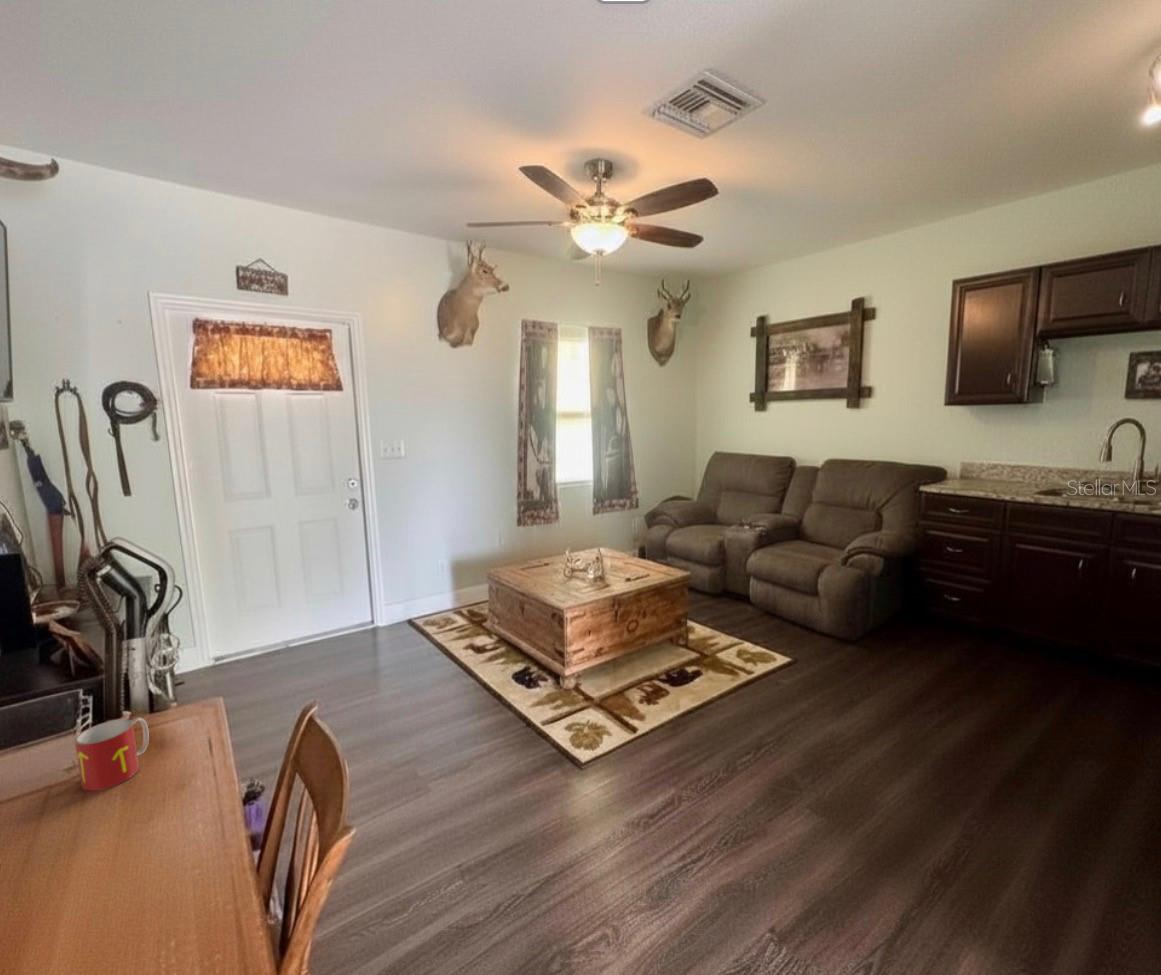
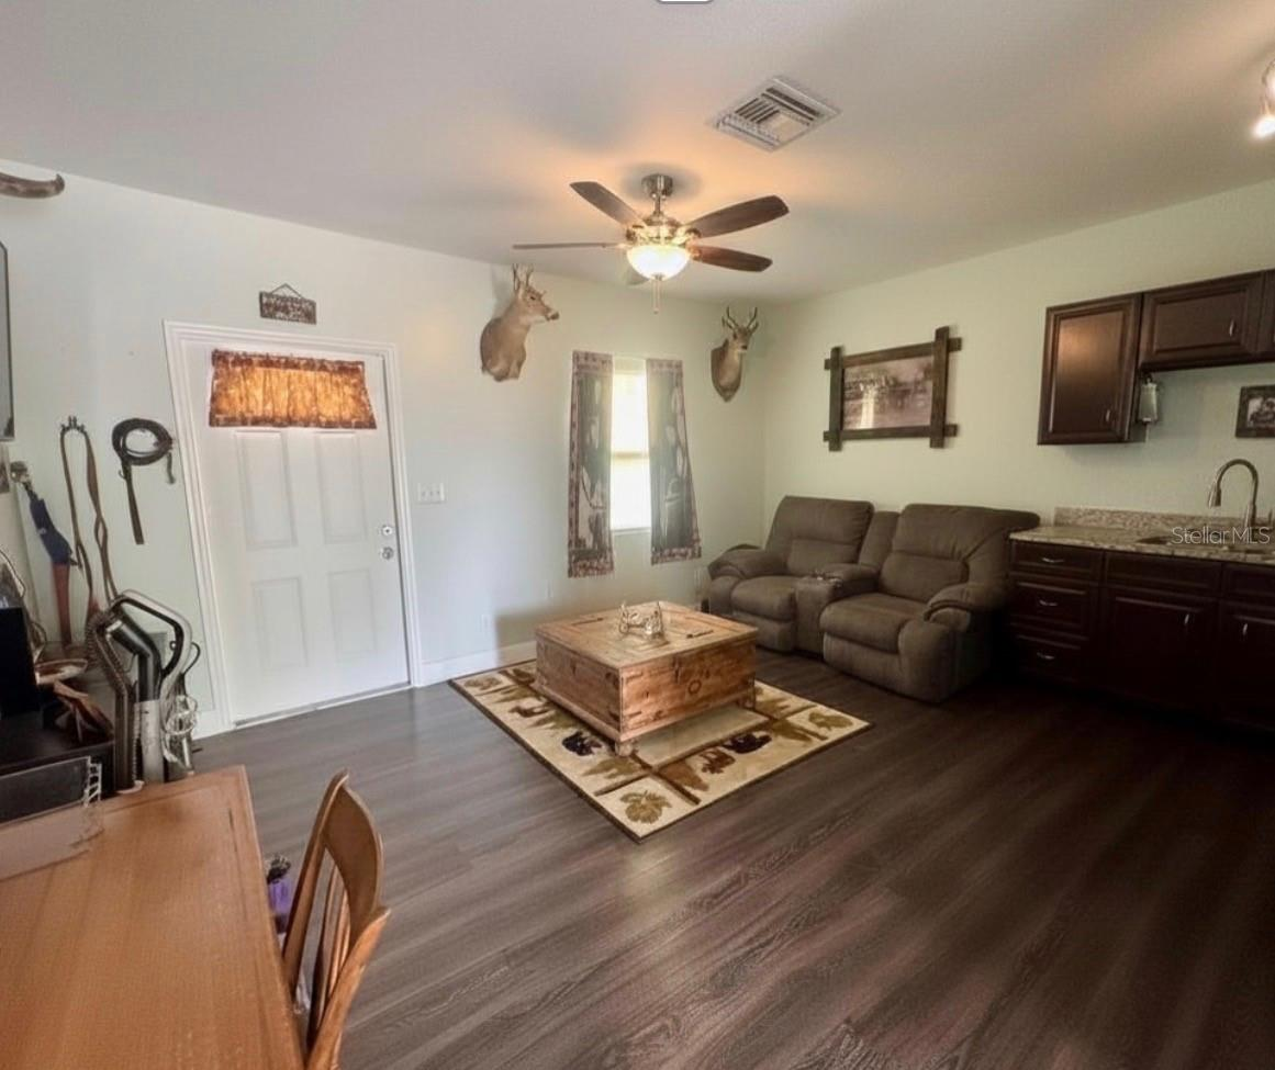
- mug (117, 748)
